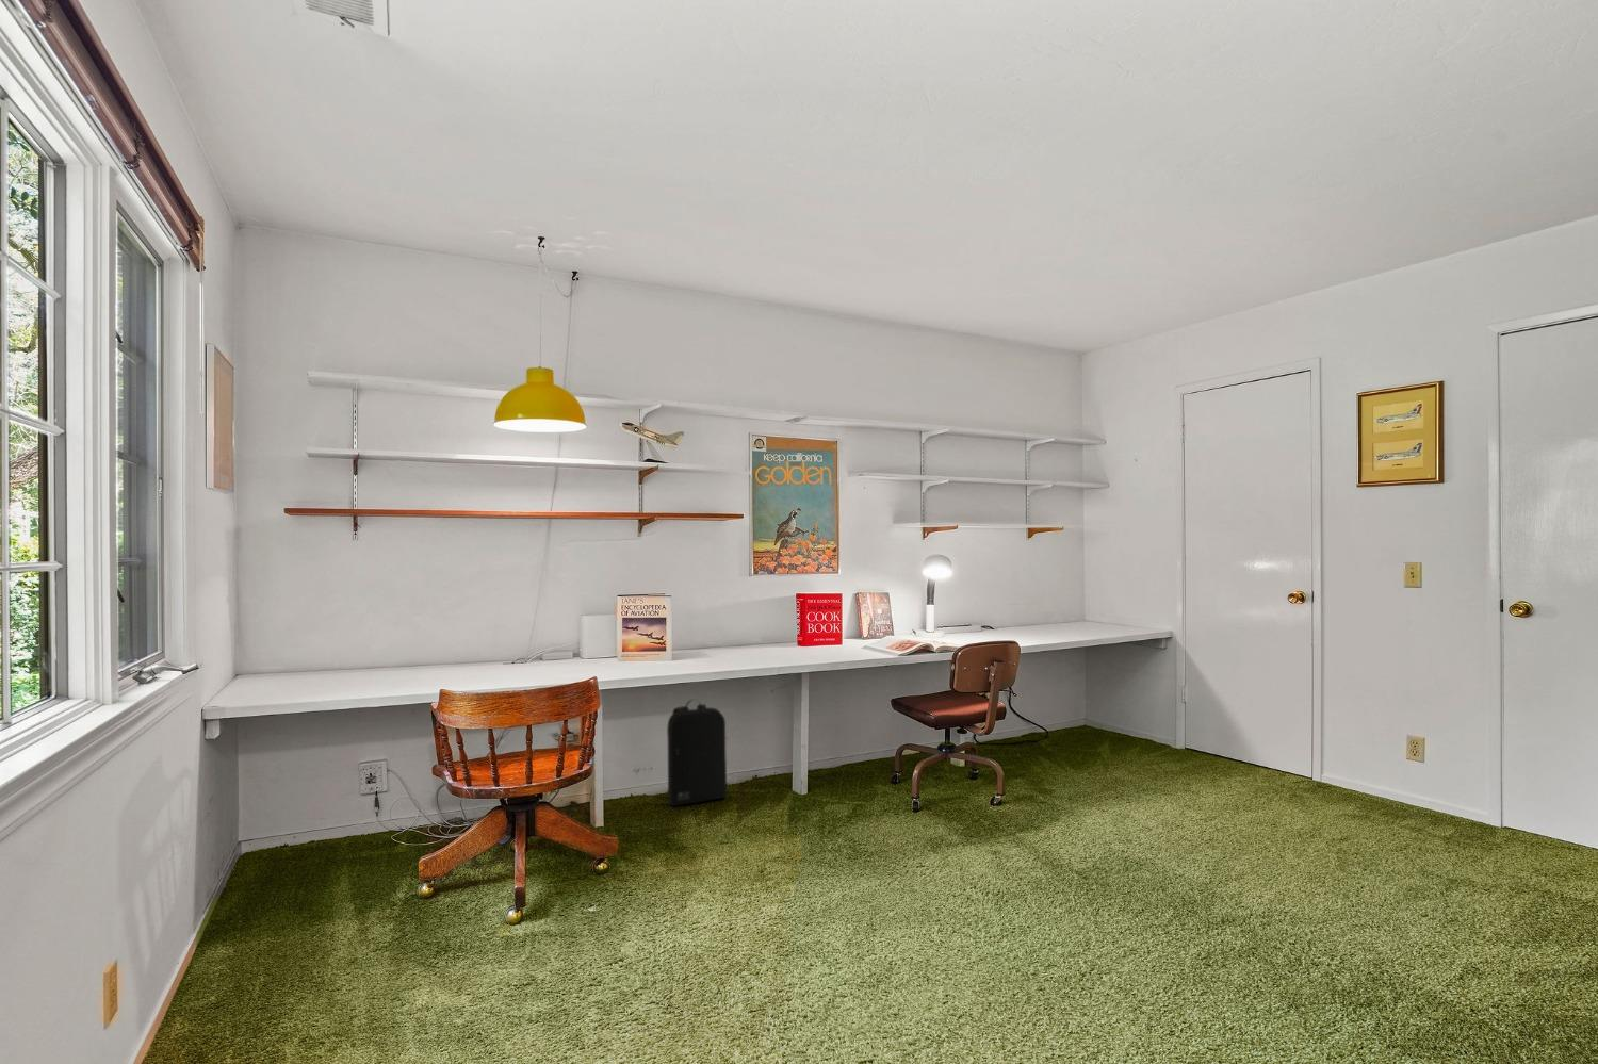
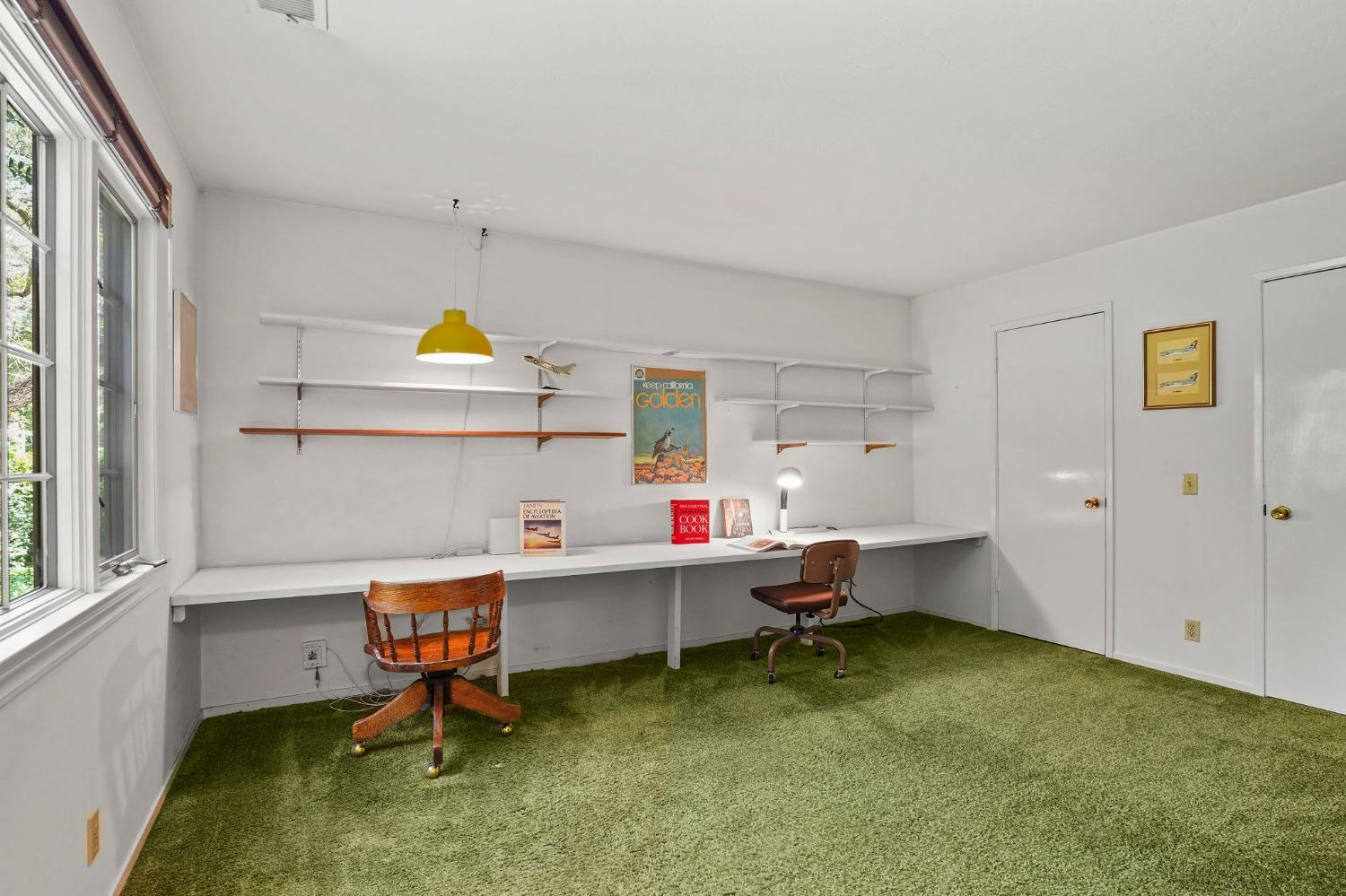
- backpack (693, 748)
